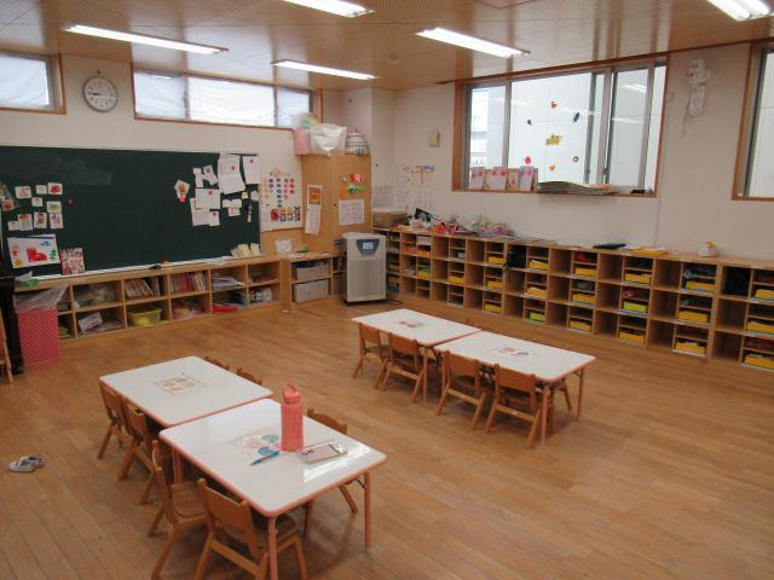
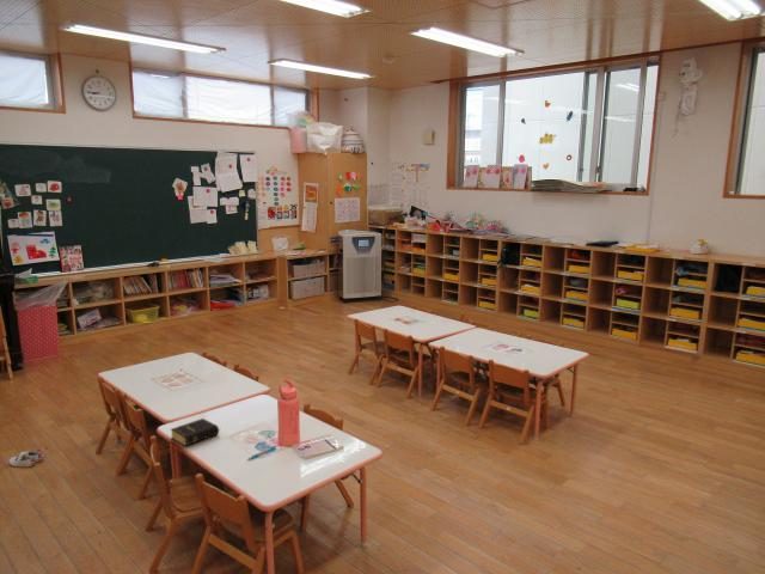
+ book (196, 430)
